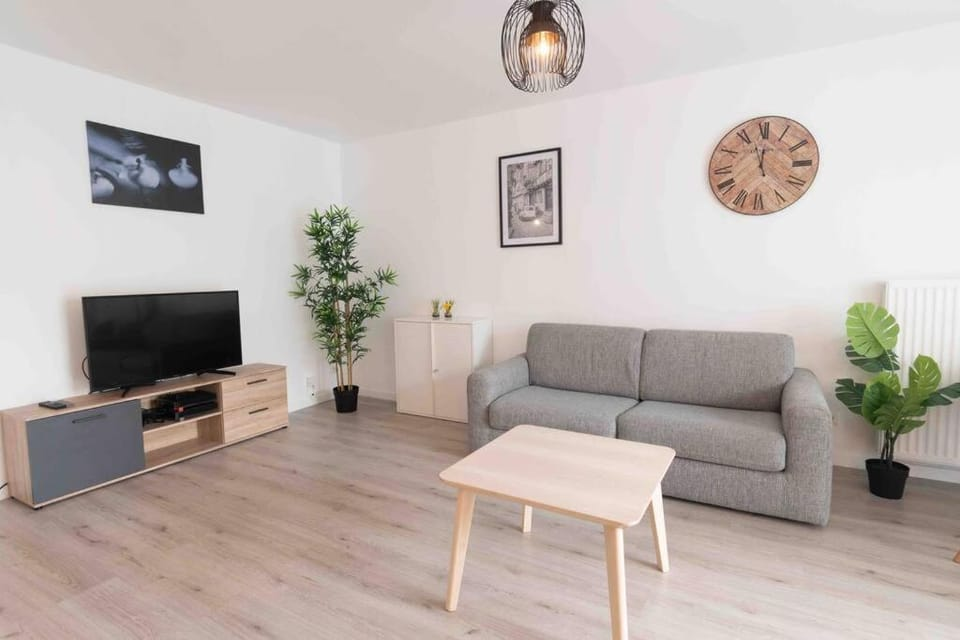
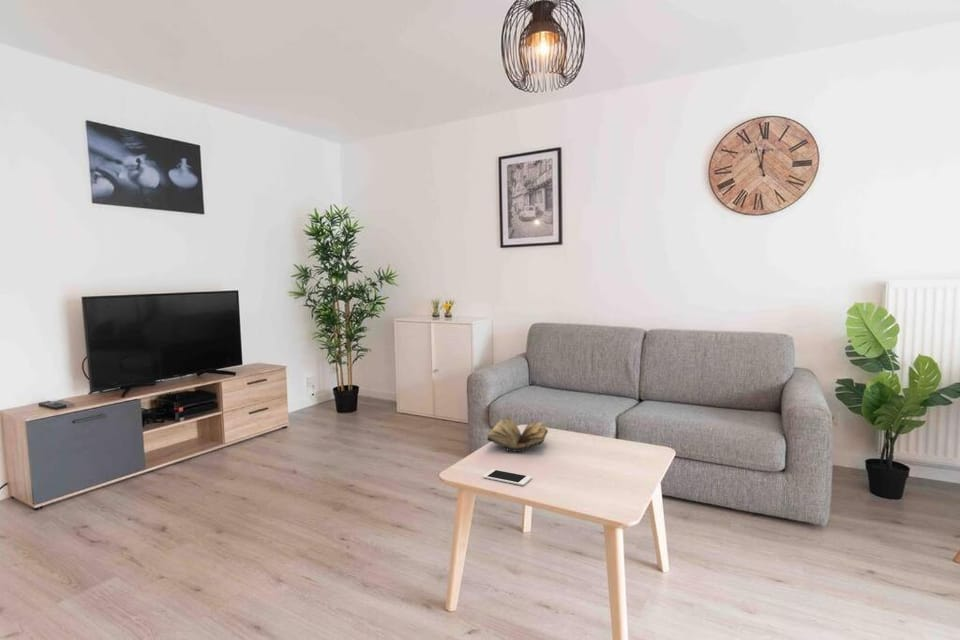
+ cell phone (507, 477)
+ book (518, 434)
